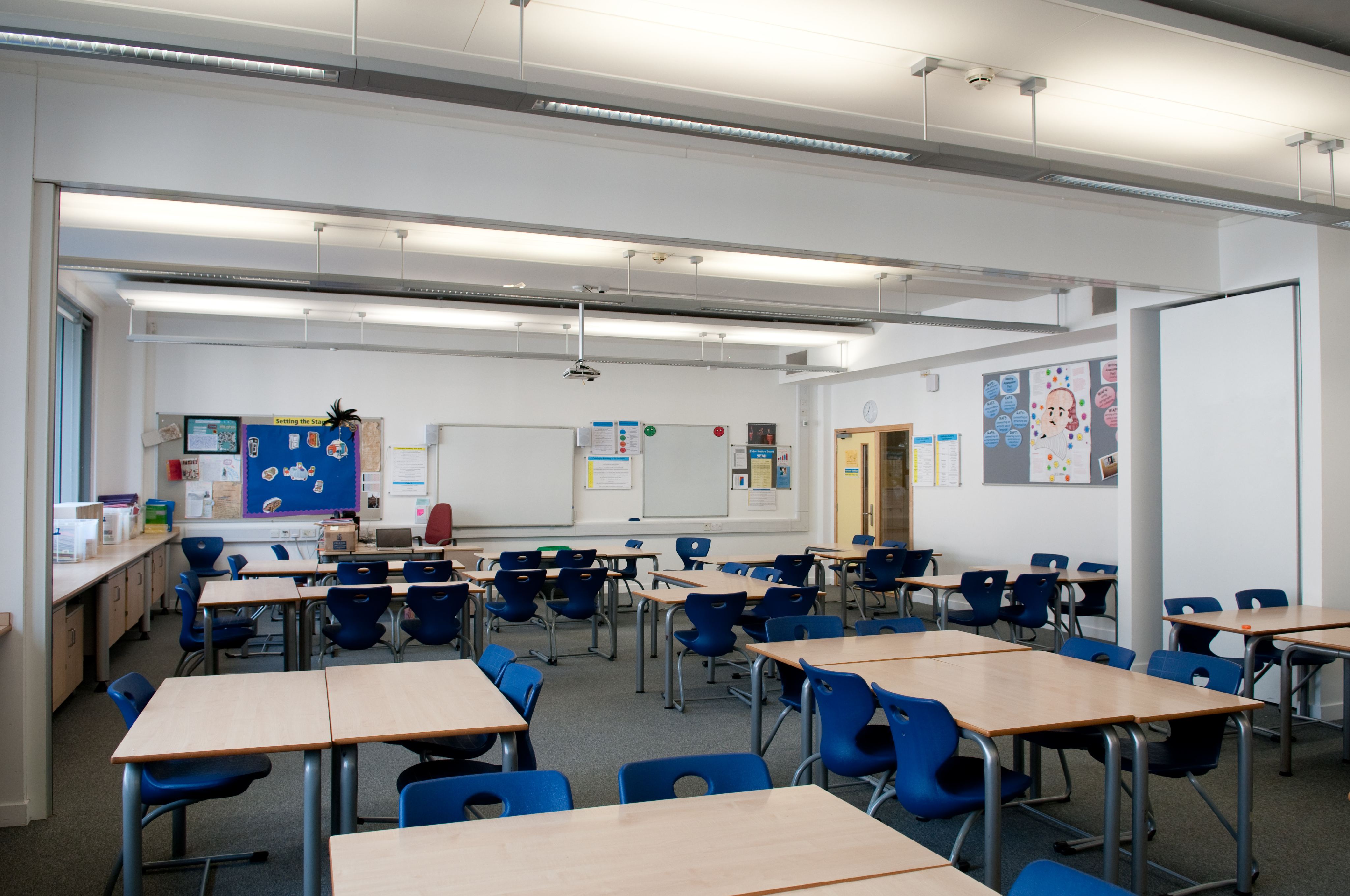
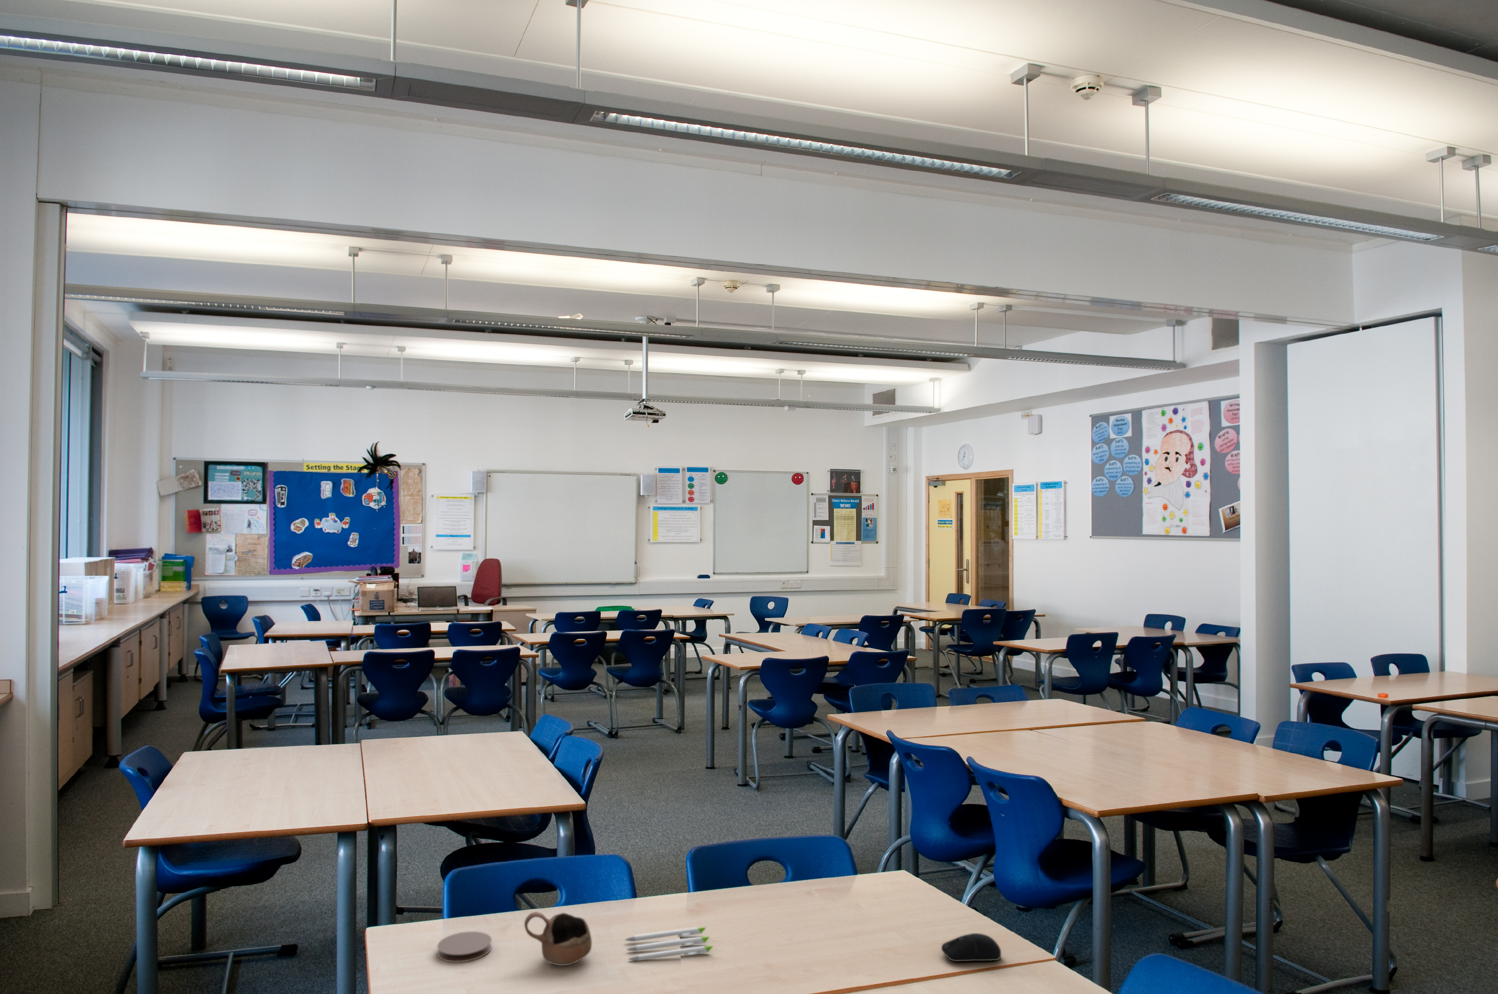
+ coaster (465, 946)
+ cup (559, 933)
+ computer mouse (971, 946)
+ pen (668, 944)
